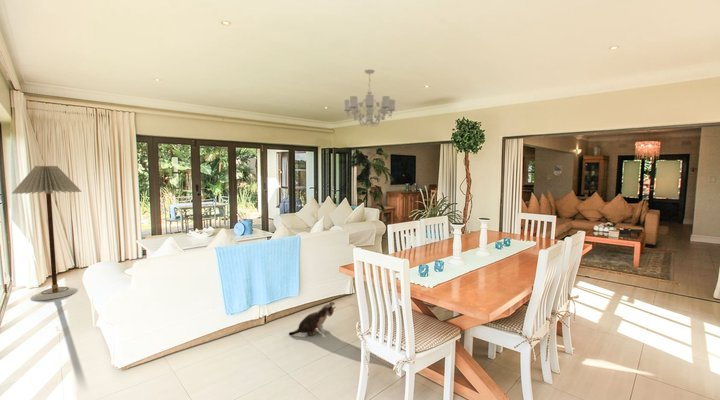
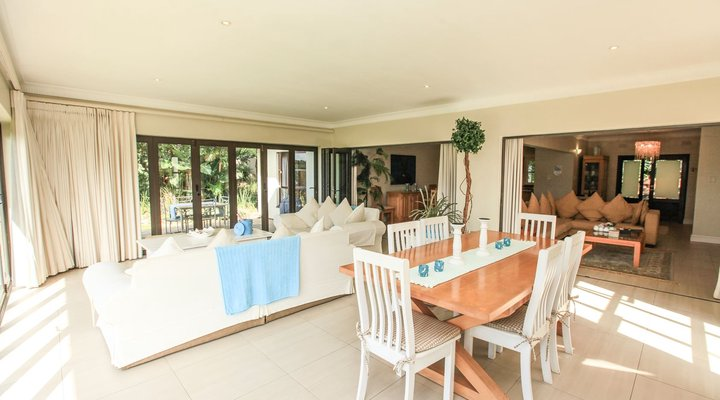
- floor lamp (51, 230)
- chandelier (369, 98)
- plush toy (312, 318)
